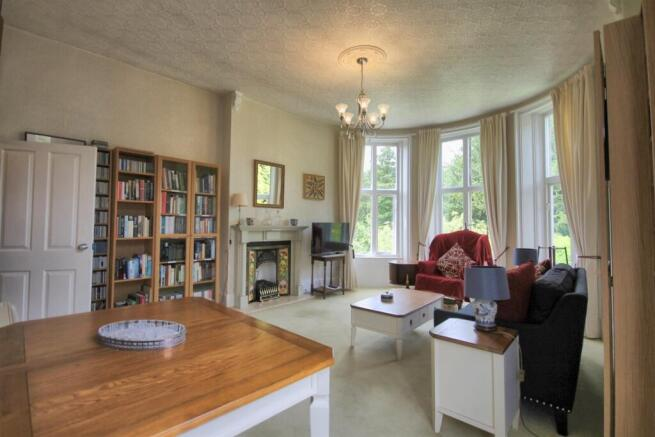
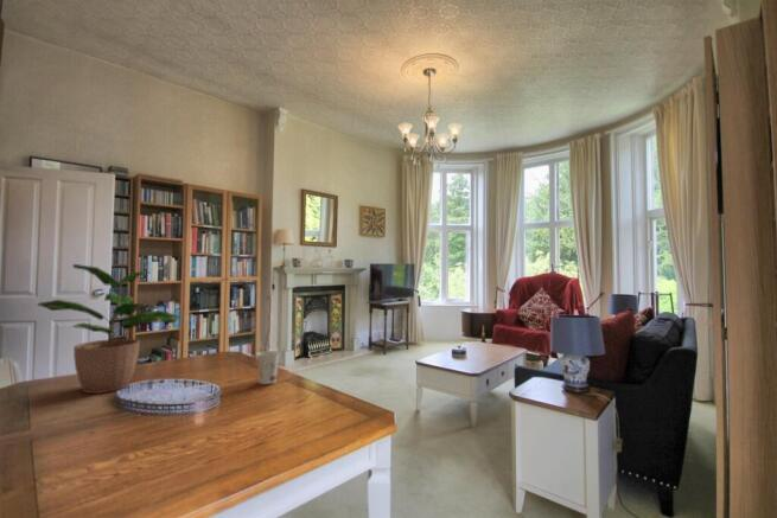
+ cup (267, 367)
+ potted plant (112, 325)
